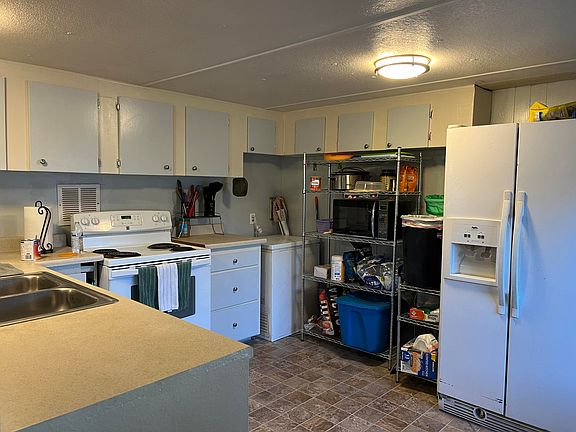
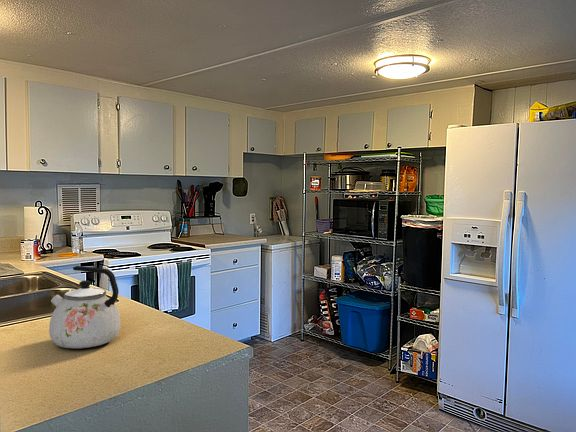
+ kettle (84, 304)
